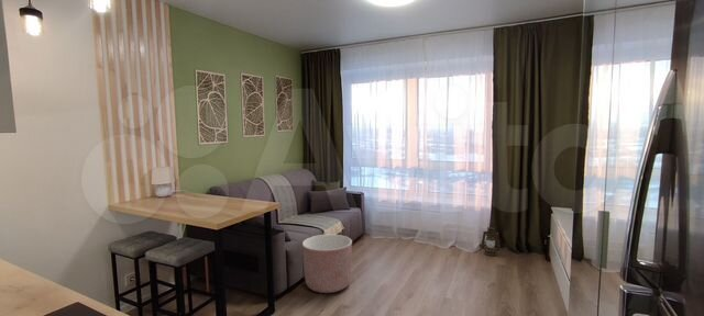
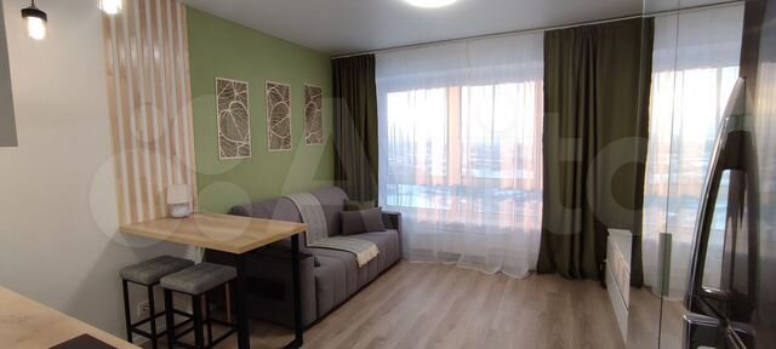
- planter (328, 263)
- lantern (491, 240)
